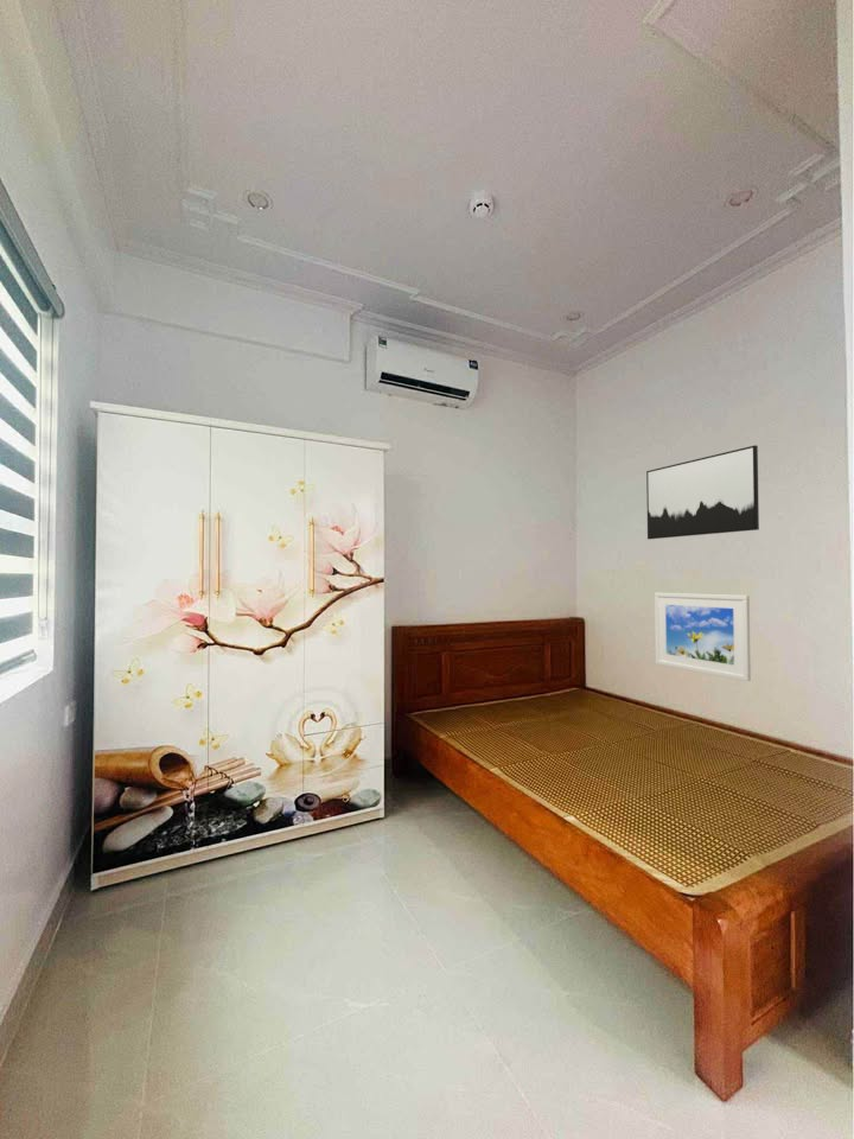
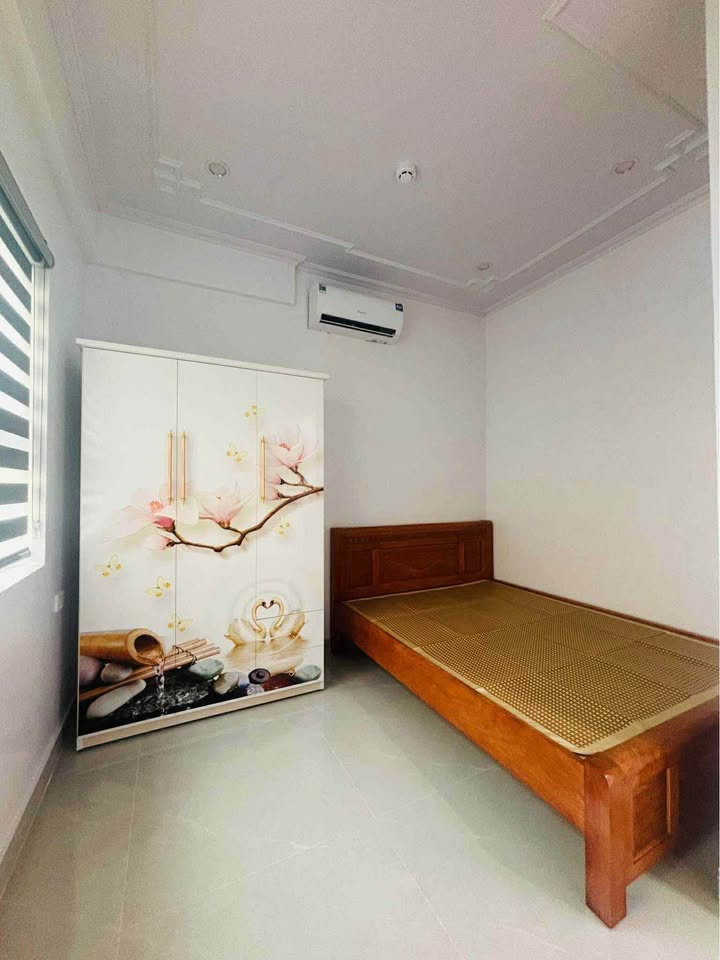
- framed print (697, 632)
- wall art (696, 497)
